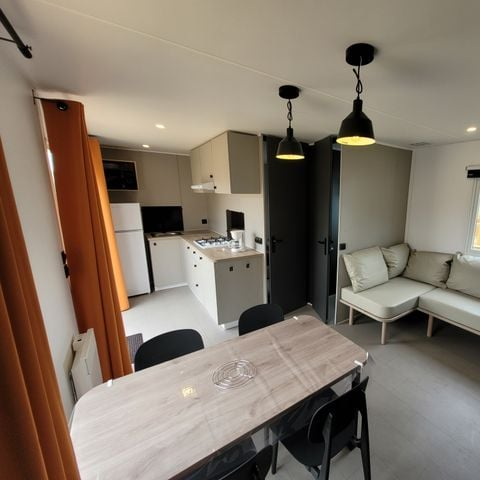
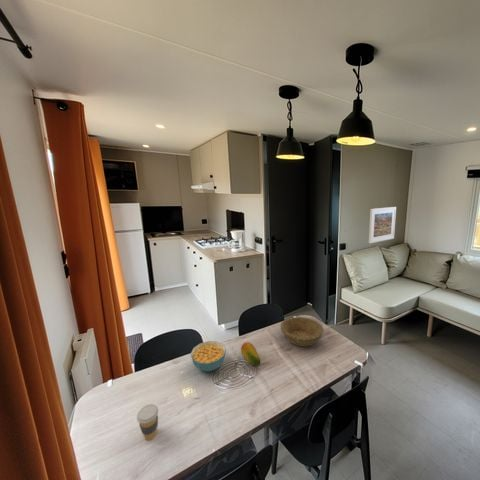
+ coffee cup (149, 423)
+ fruit (250, 353)
+ bowl (301, 333)
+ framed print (382, 224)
+ cereal bowl (208, 359)
